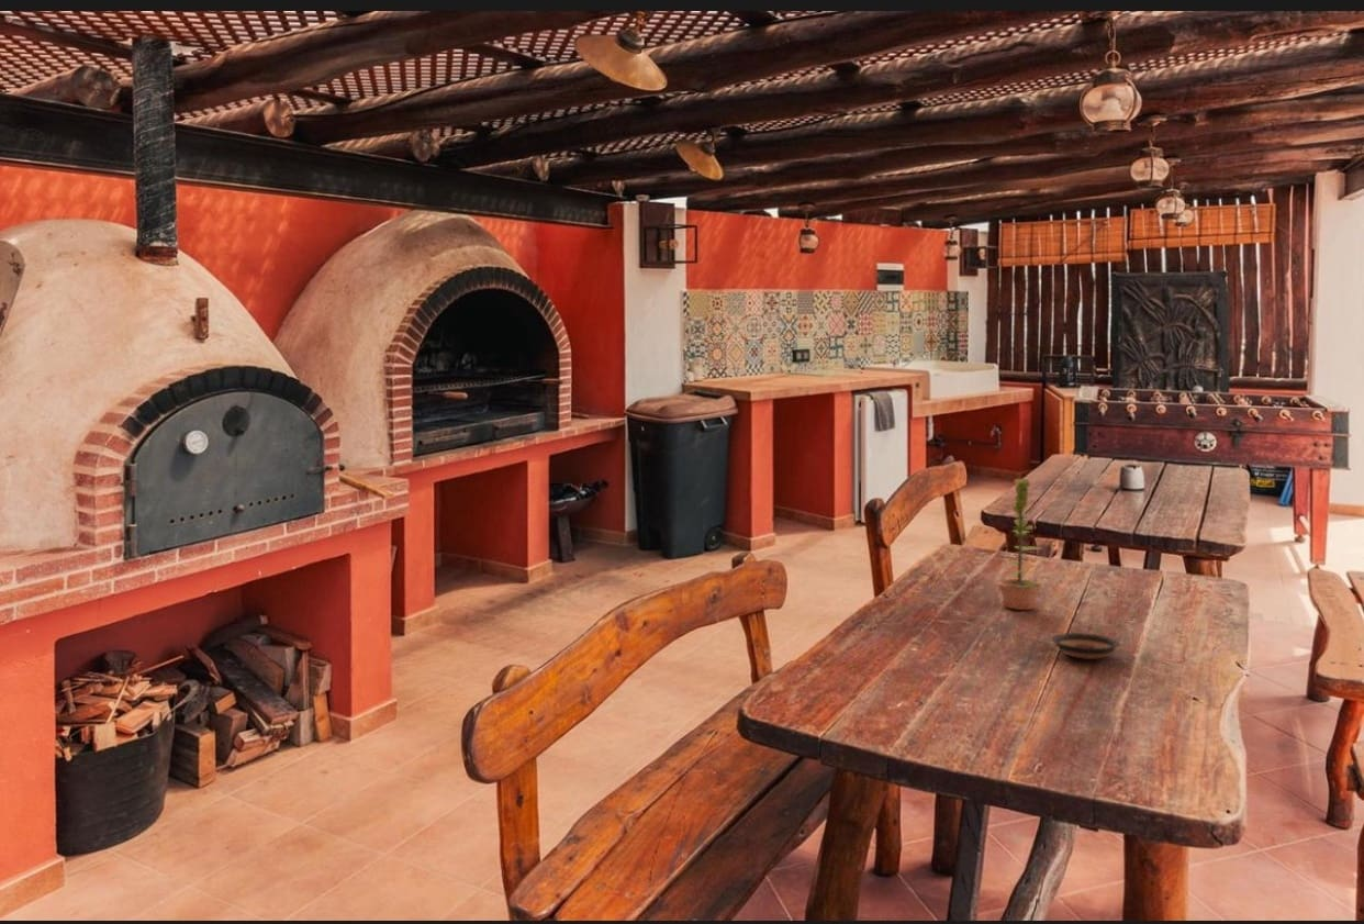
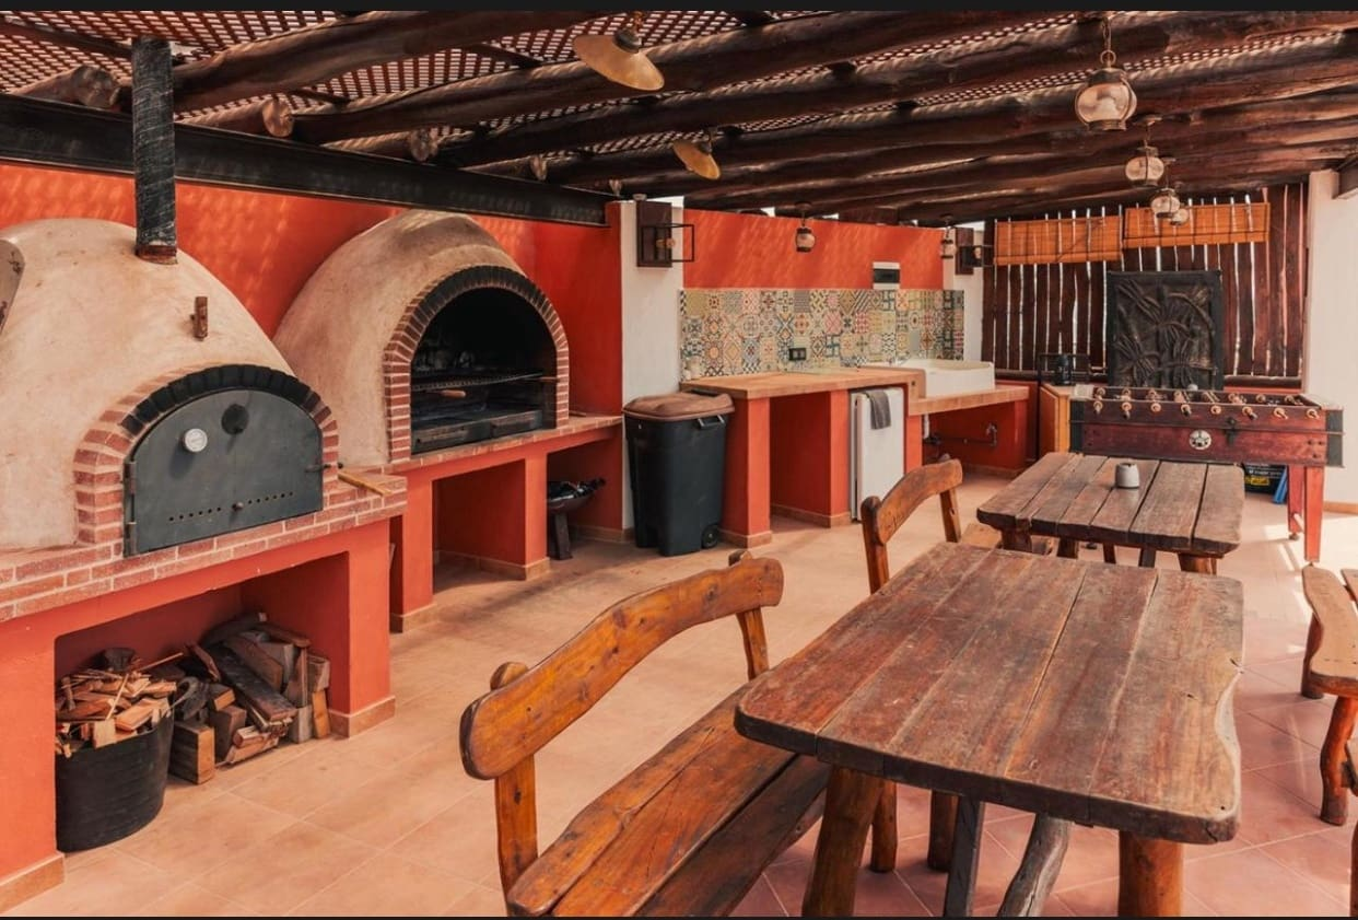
- saucer (1084, 647)
- plant (1020, 543)
